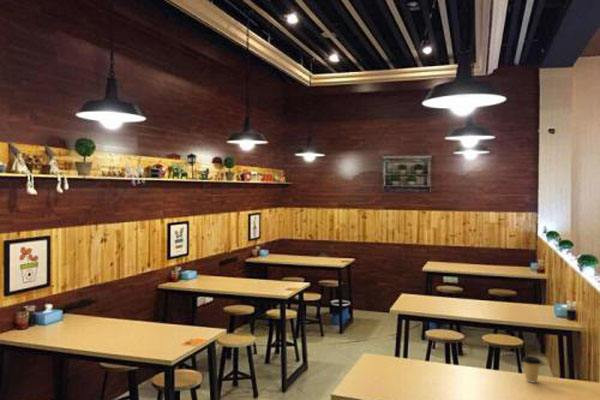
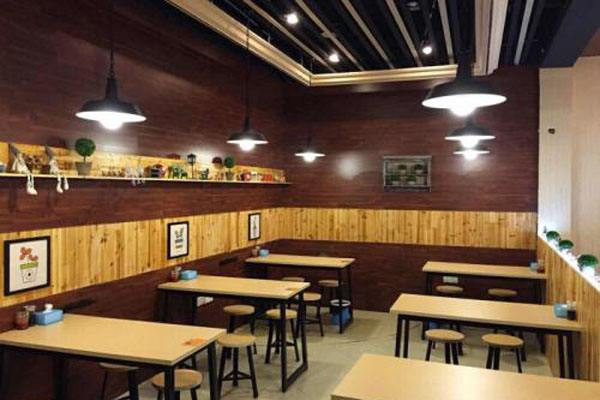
- coffee cup (531, 369)
